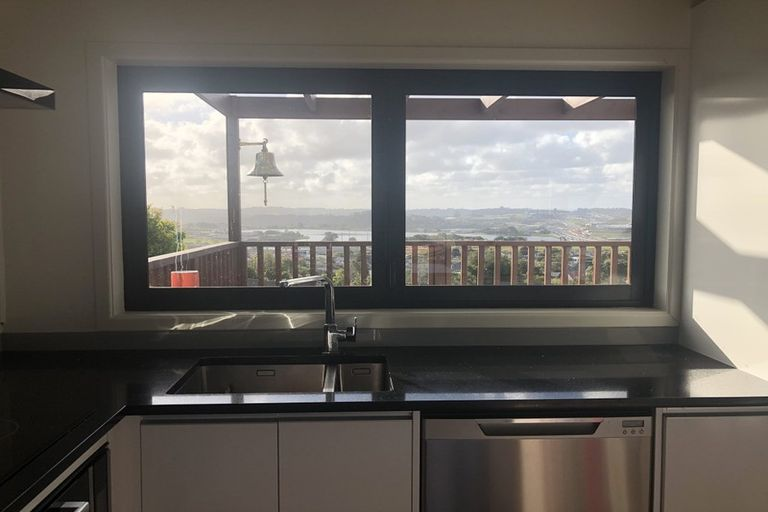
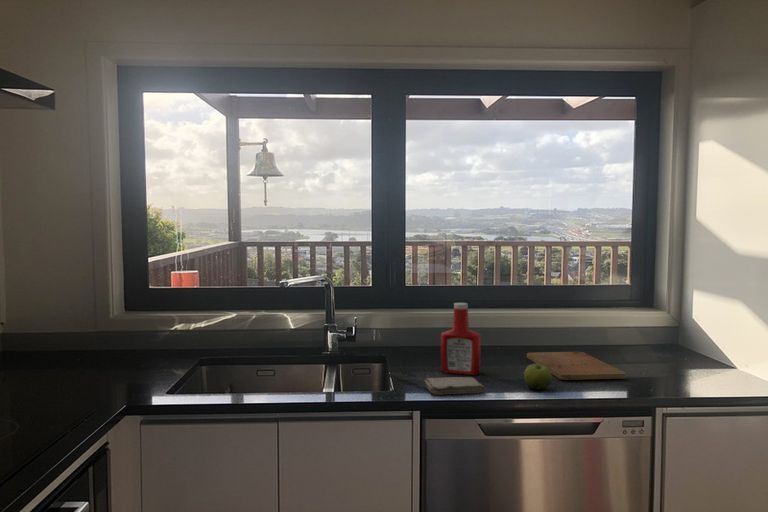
+ soap bottle (460, 337)
+ cutting board (572, 364)
+ fruit (537, 376)
+ washcloth (453, 384)
